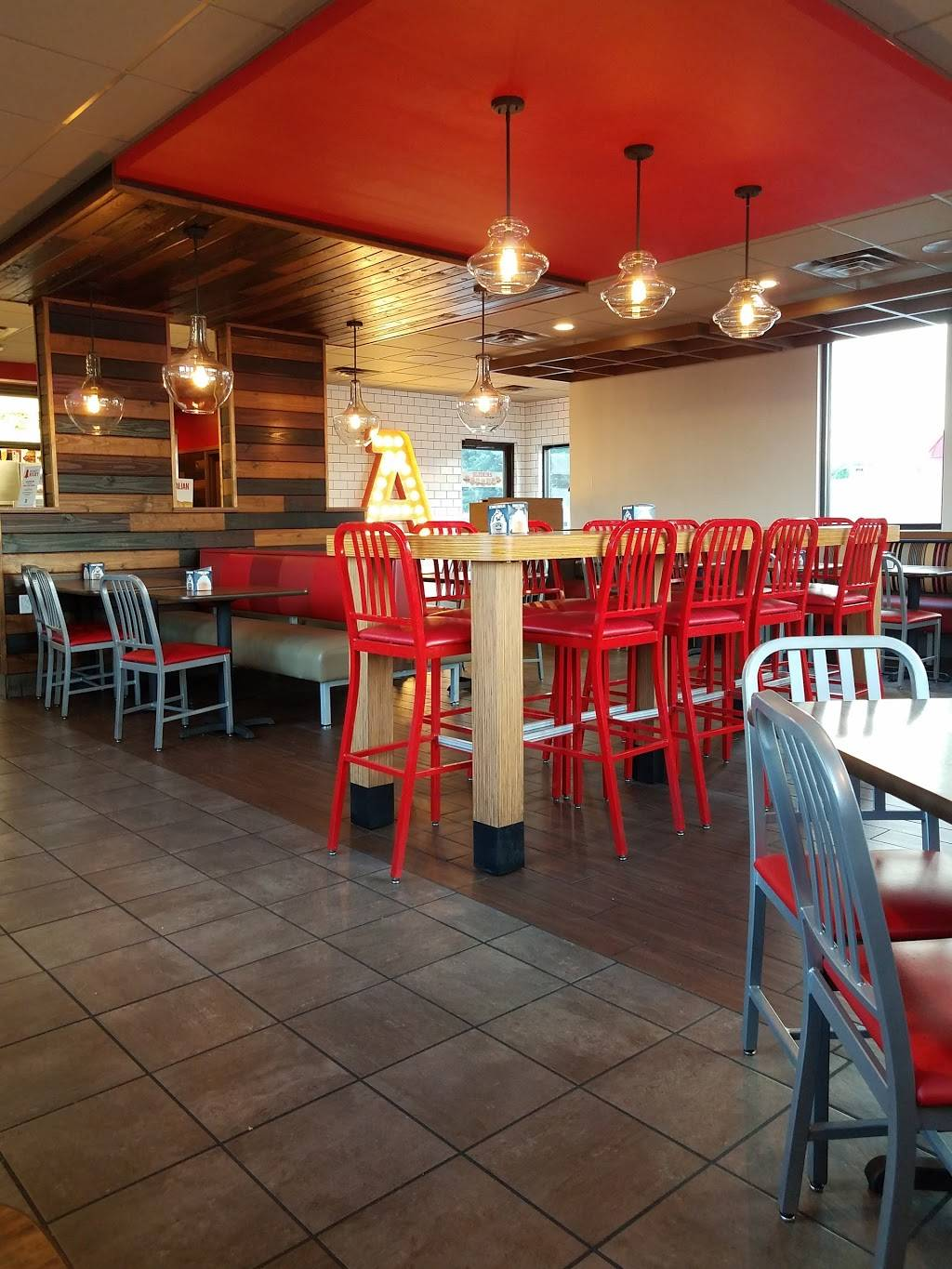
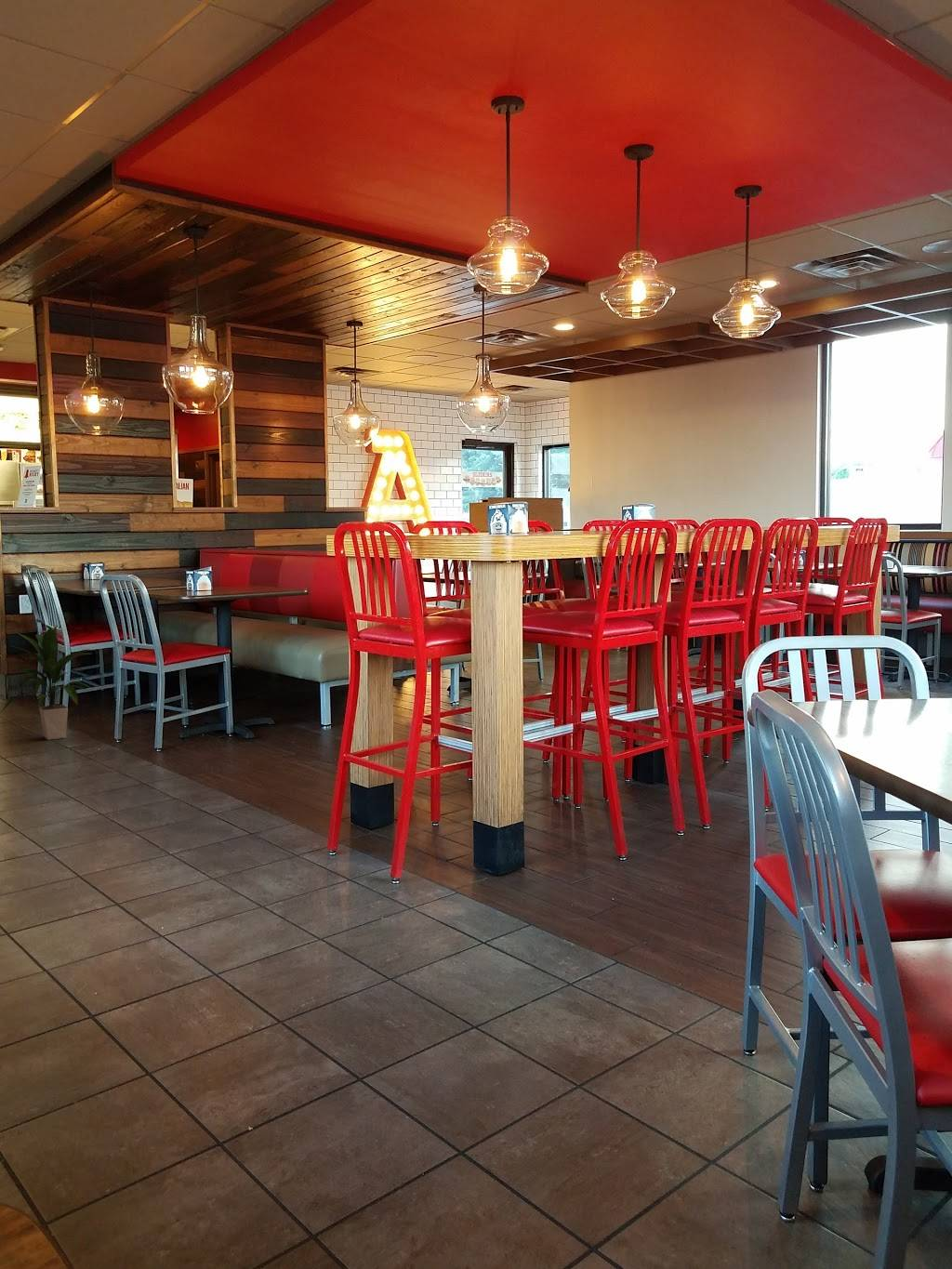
+ indoor plant (48, 681)
